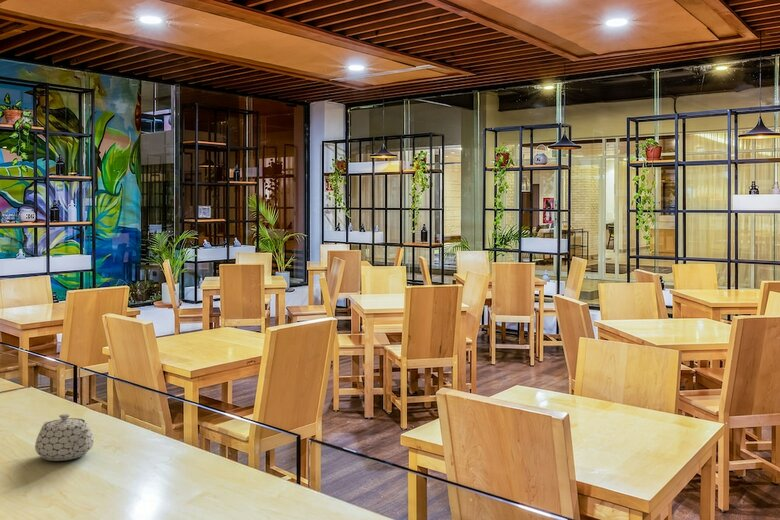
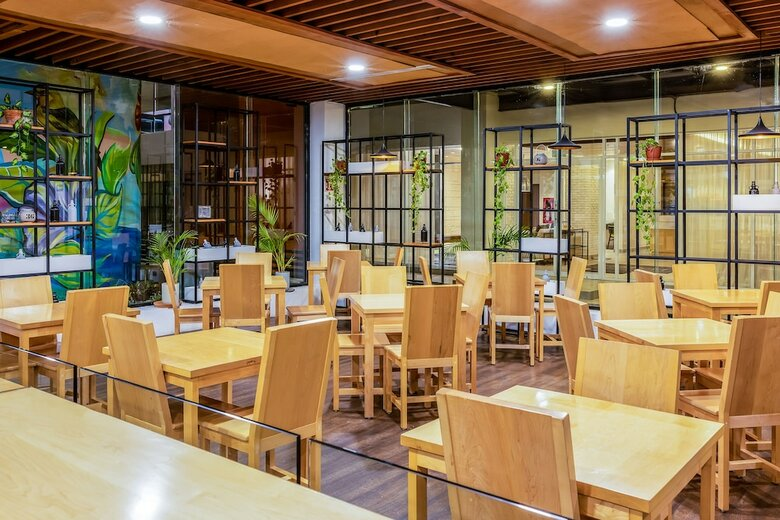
- teapot (66, 435)
